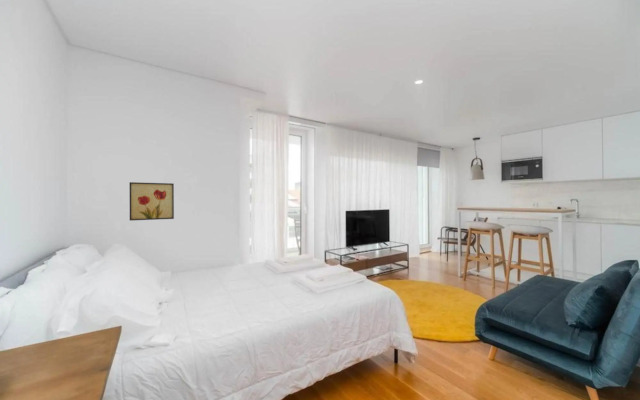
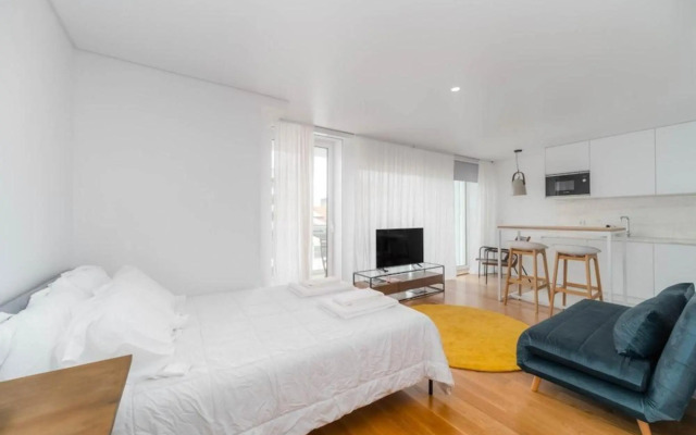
- wall art (152, 201)
